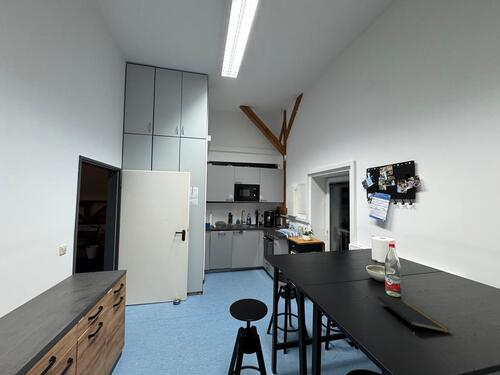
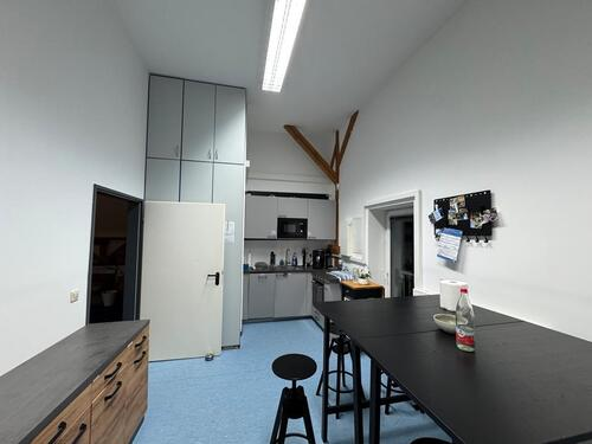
- notepad (409, 312)
